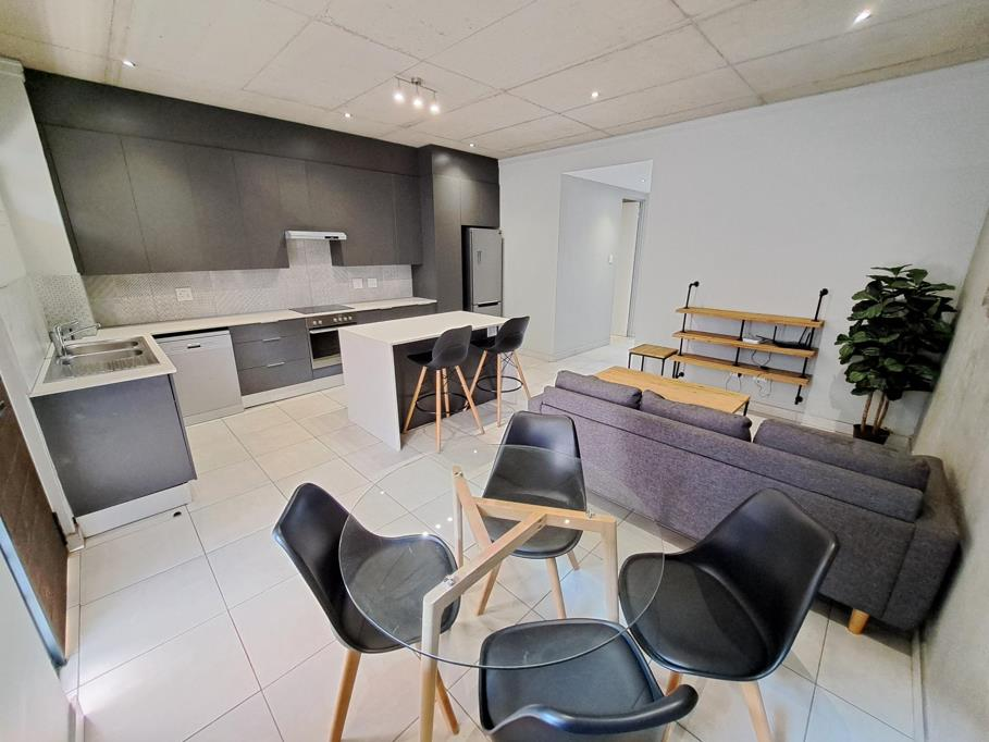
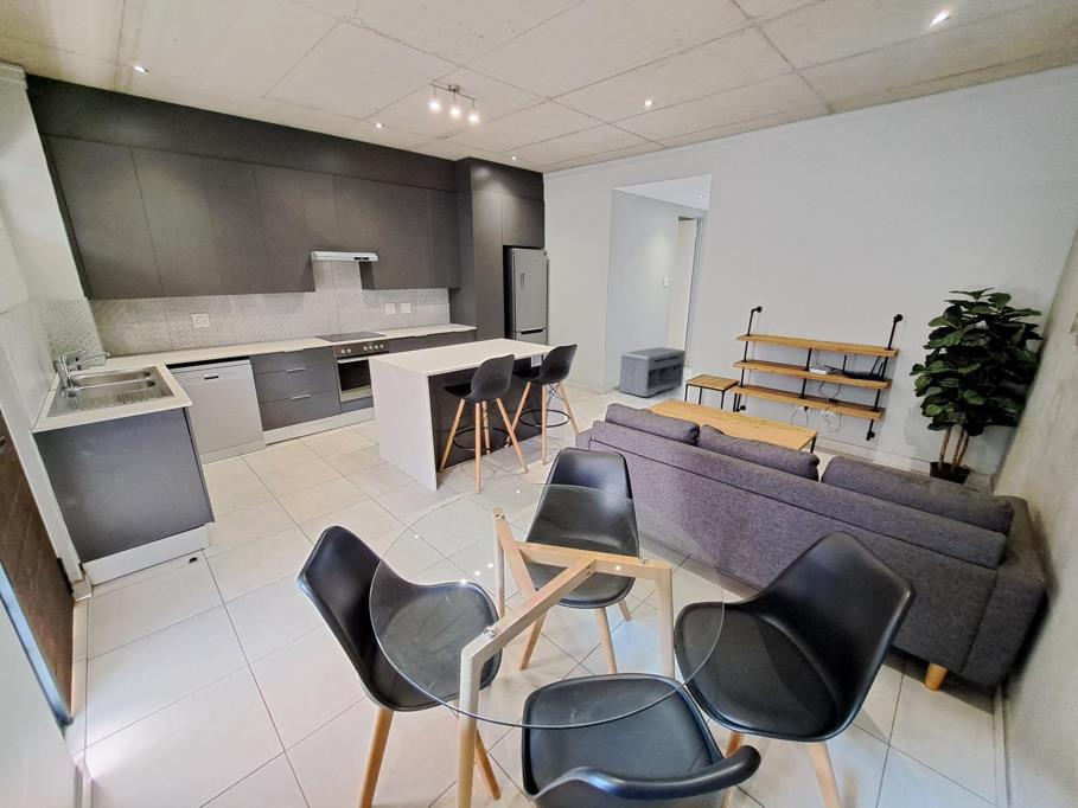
+ bench (652, 370)
